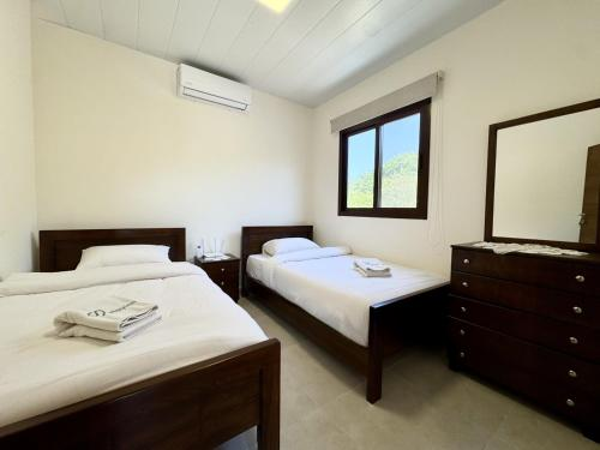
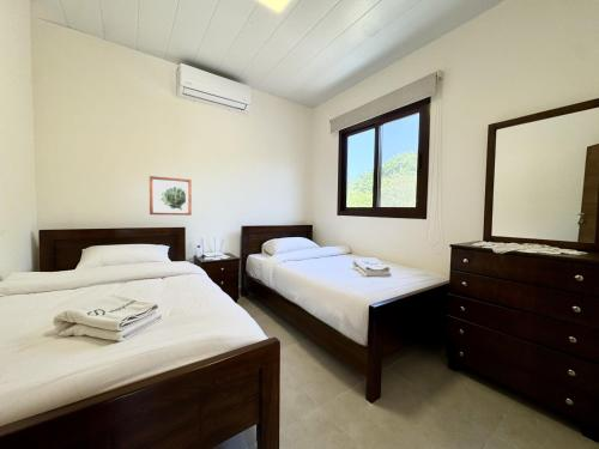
+ wall art (170, 196)
